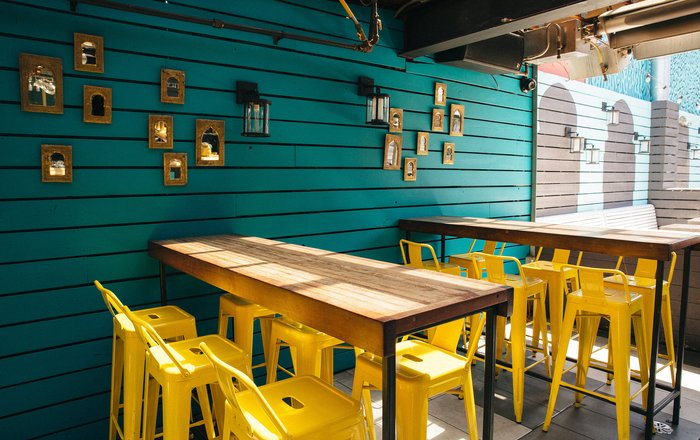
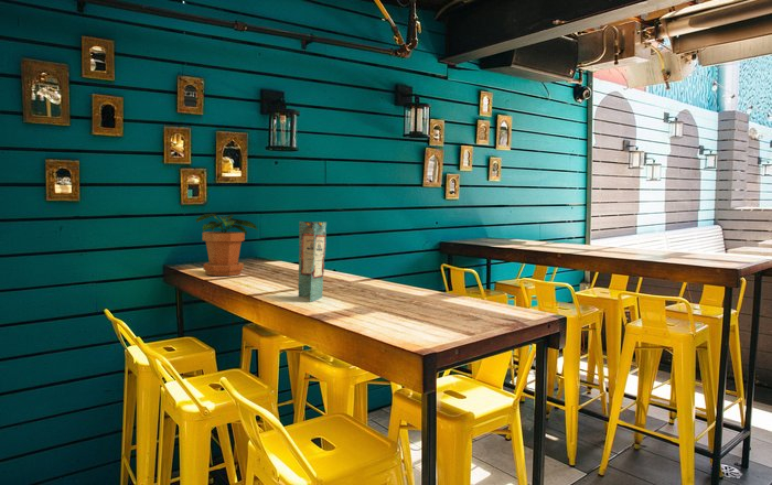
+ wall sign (309, 260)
+ potted plant (229, 244)
